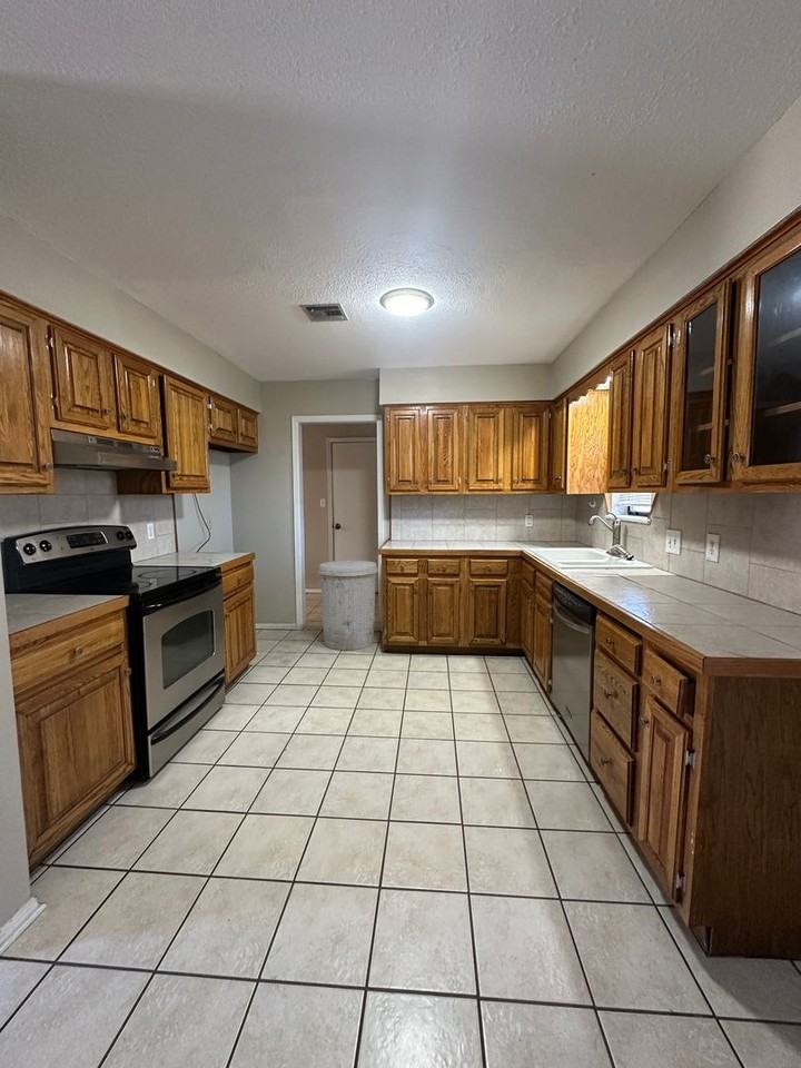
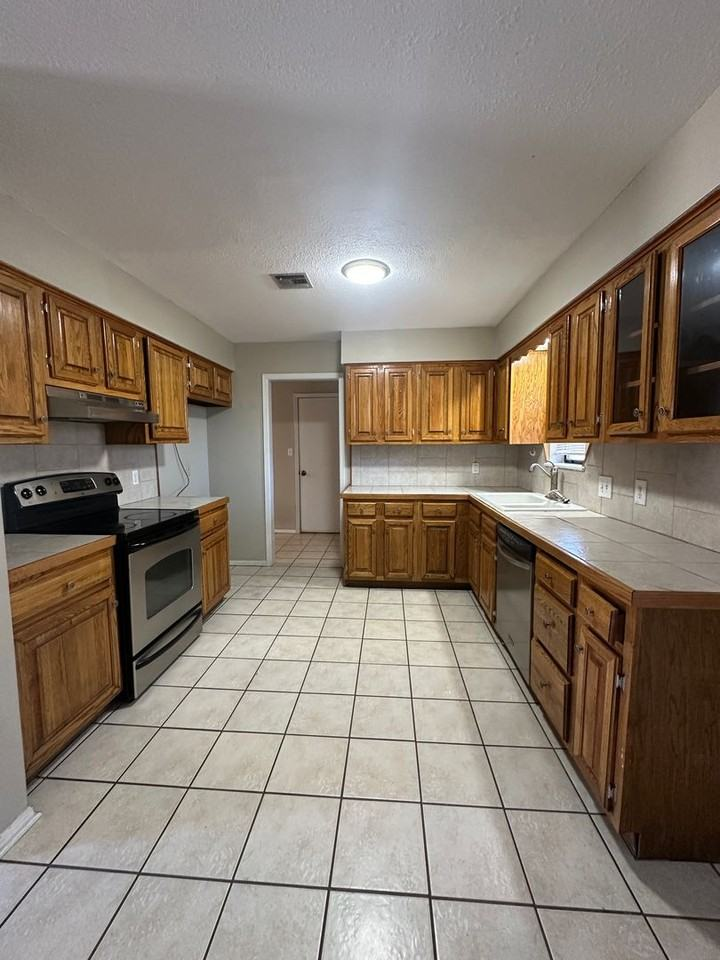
- trash can (348, 602)
